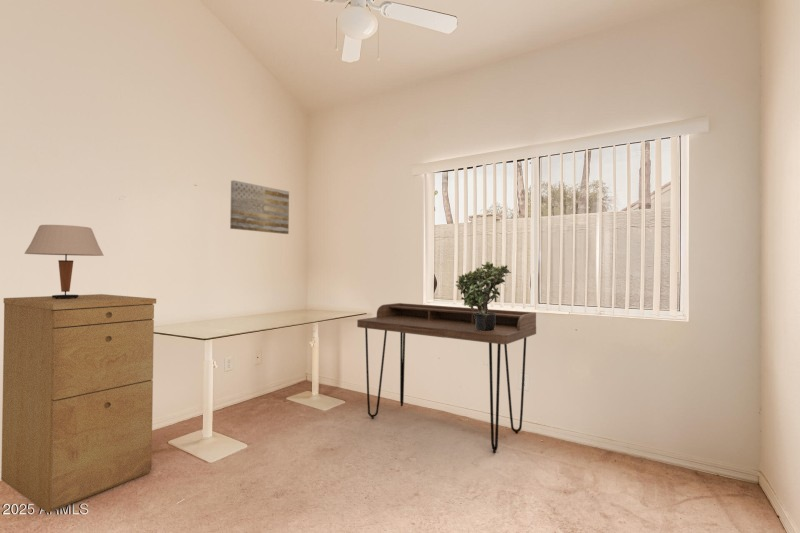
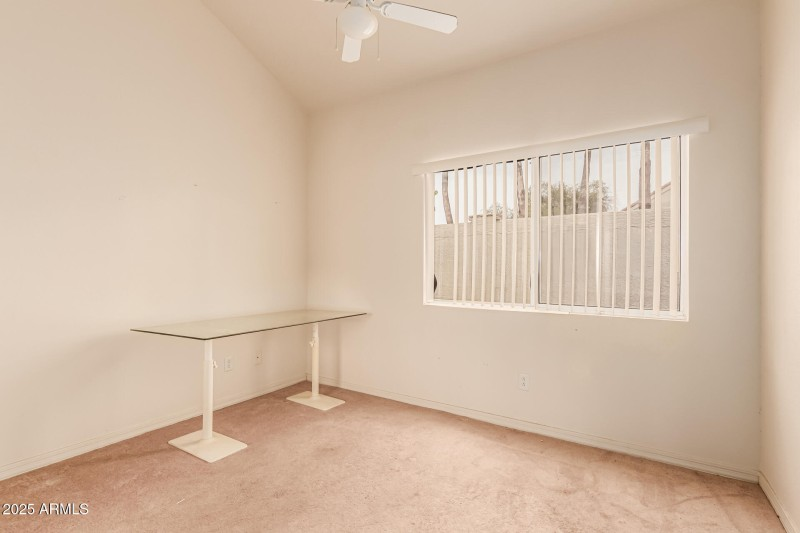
- wall art (261, 208)
- filing cabinet (79, 387)
- potted plant (486, 295)
- desk (443, 337)
- table lamp (65, 262)
